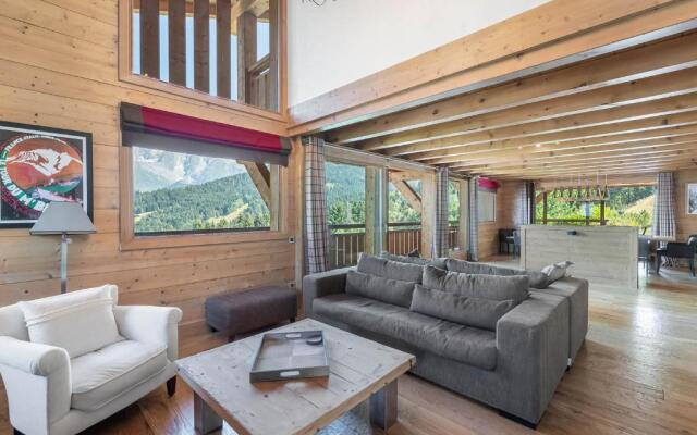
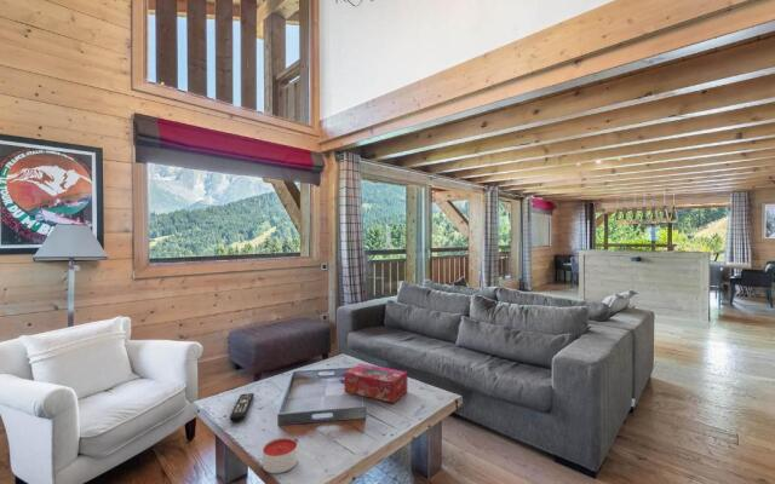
+ tissue box (375, 381)
+ candle (280, 454)
+ remote control (242, 405)
